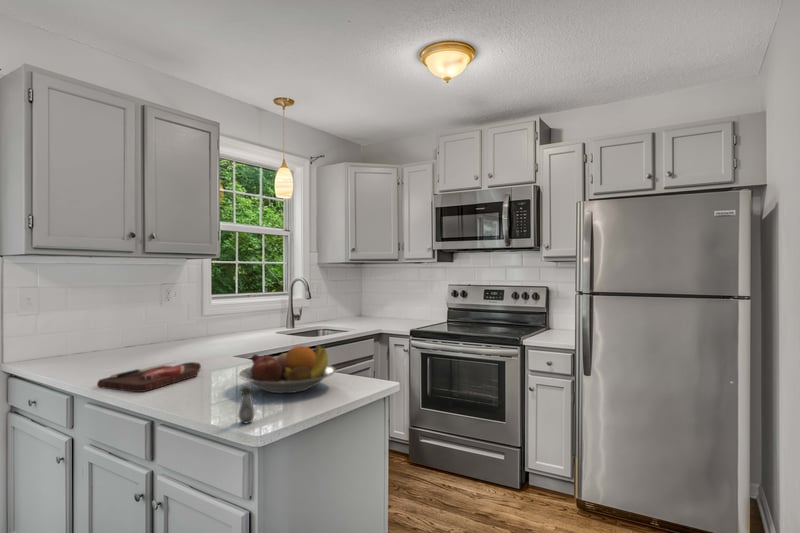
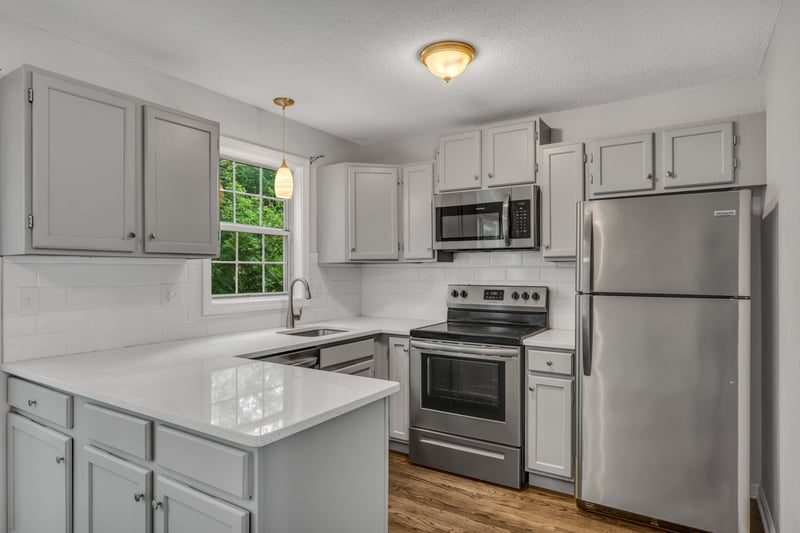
- cutting board (160, 371)
- salt shaker (246, 404)
- fruit bowl (287, 367)
